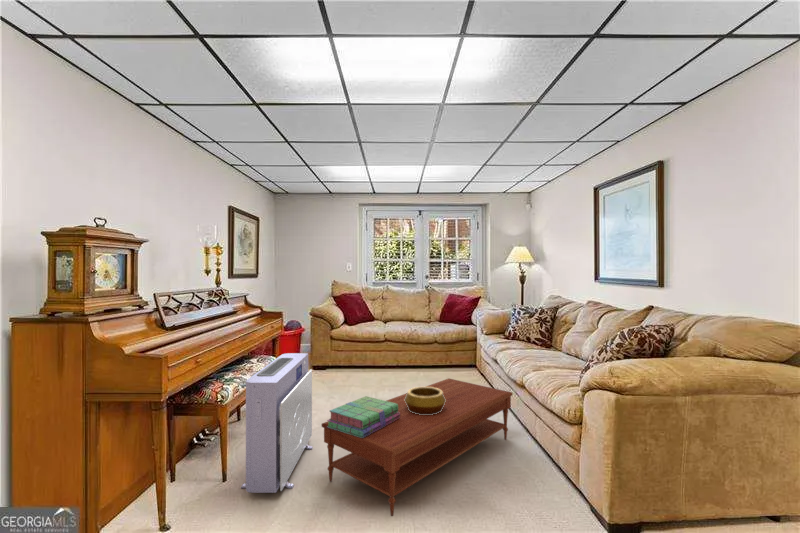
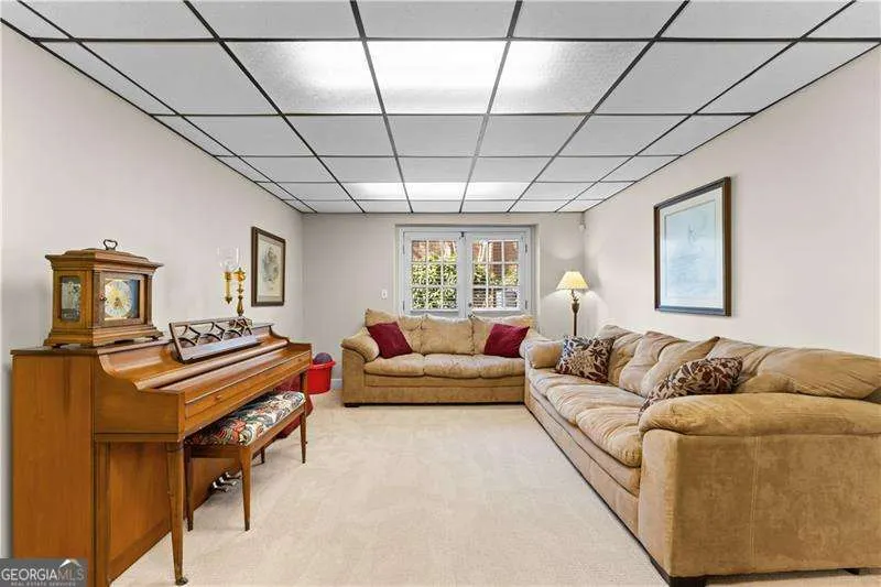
- coffee table (427, 432)
- decorative bowl (425, 400)
- air purifier (280, 415)
- stack of books (364, 414)
